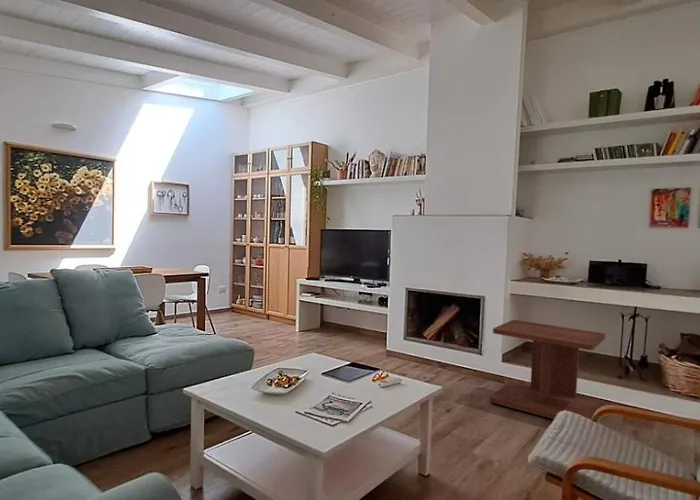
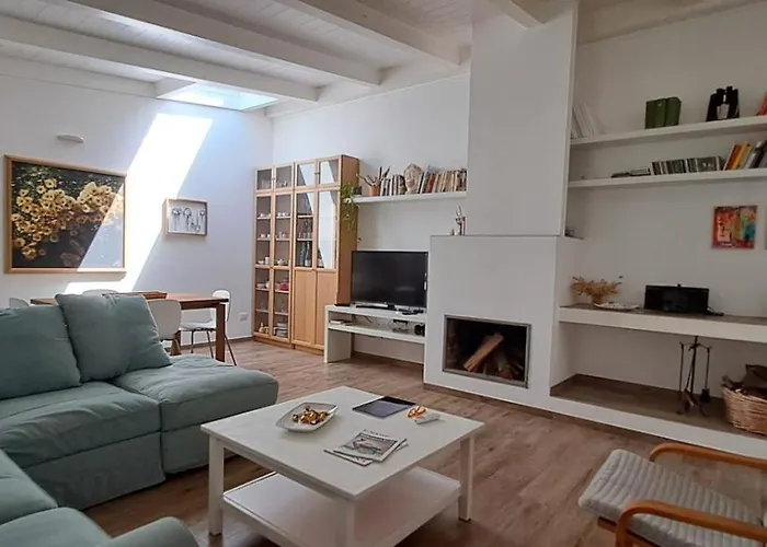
- side table (546, 368)
